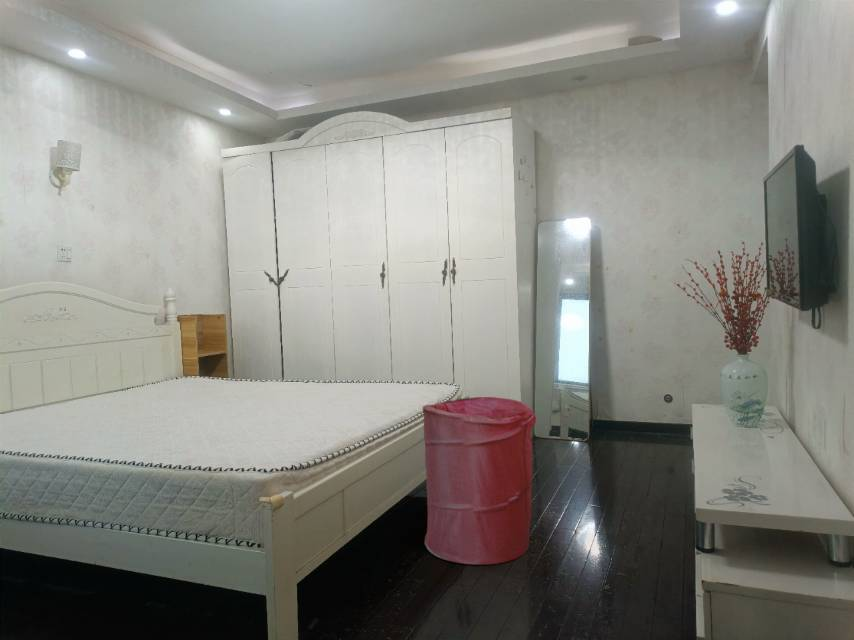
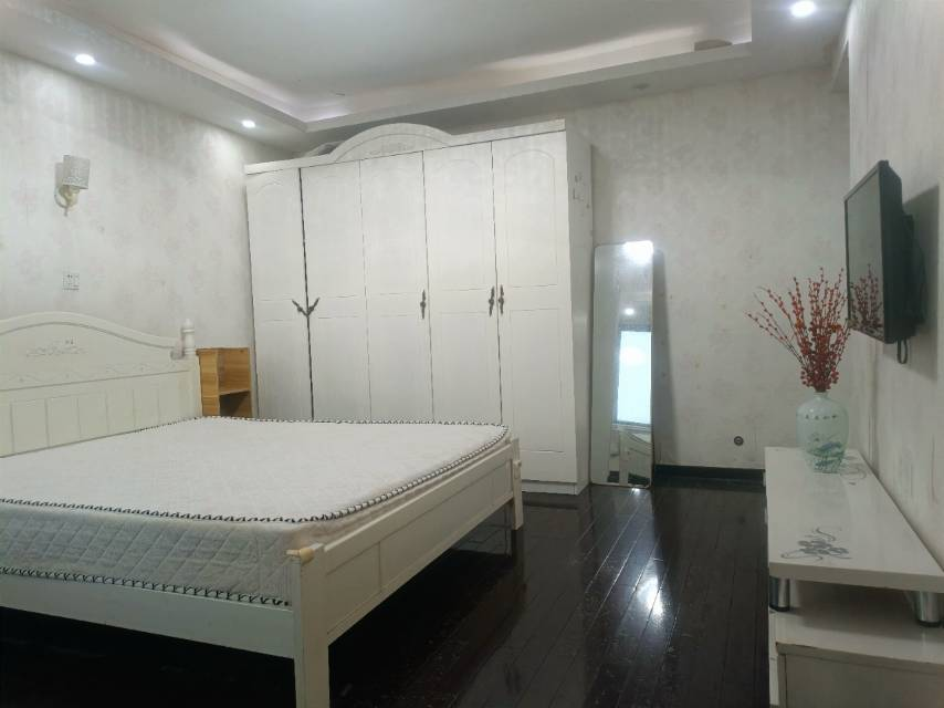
- laundry hamper (479, 473)
